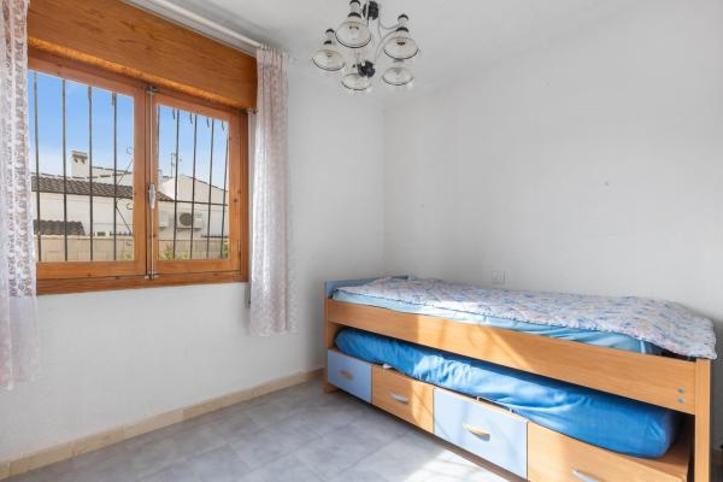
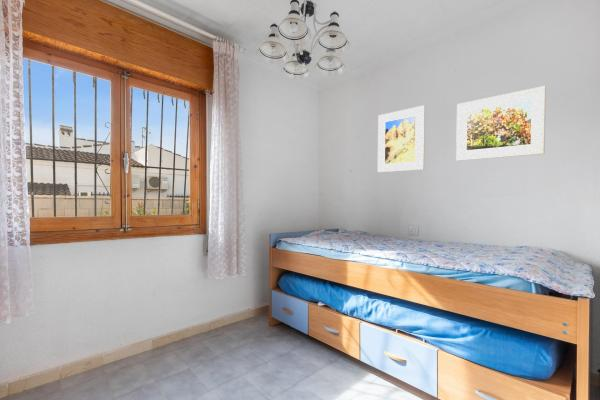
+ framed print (496, 126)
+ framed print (399, 140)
